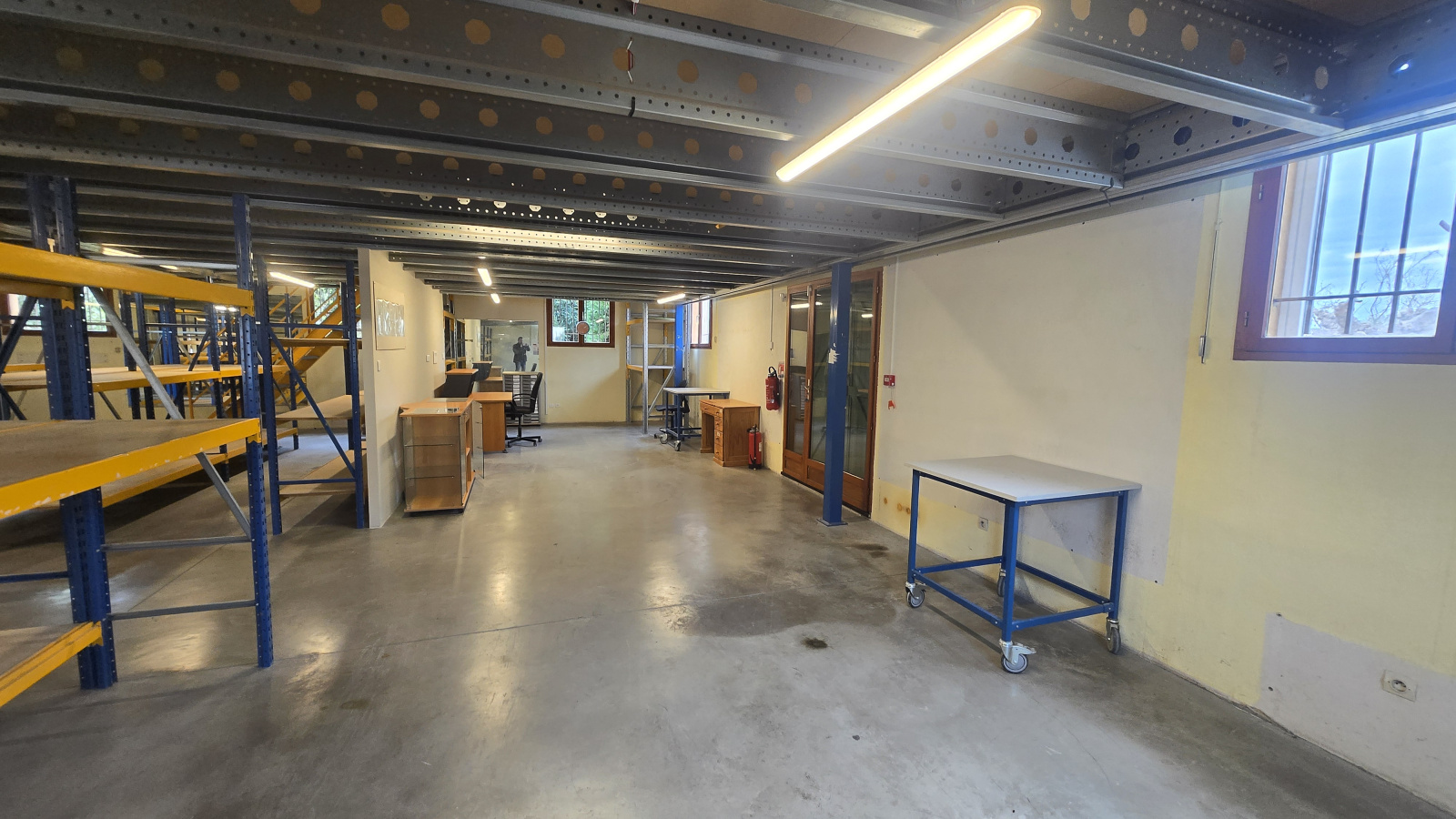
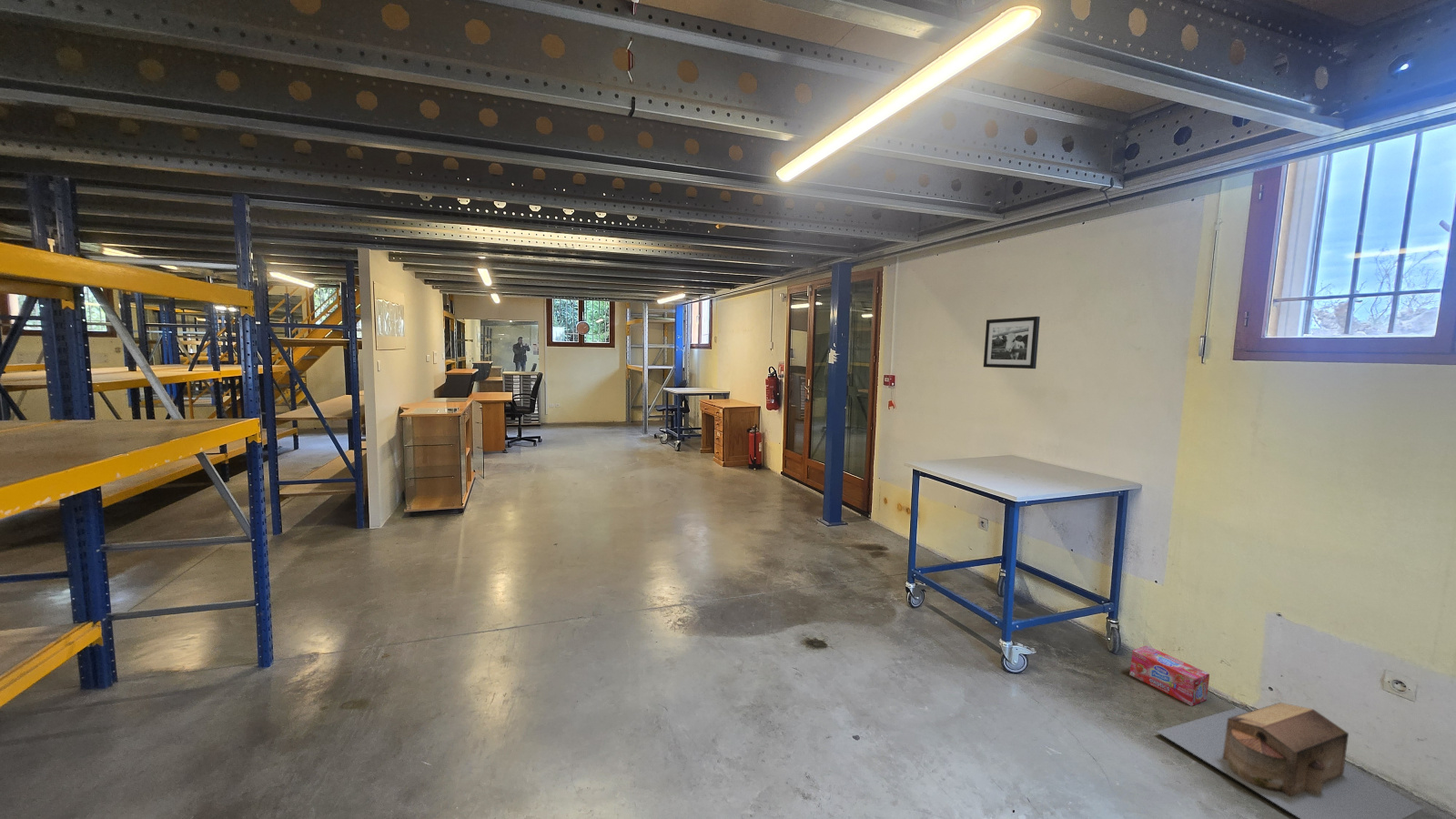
+ box (1168, 673)
+ picture frame (1009, 343)
+ architectural model (1286, 741)
